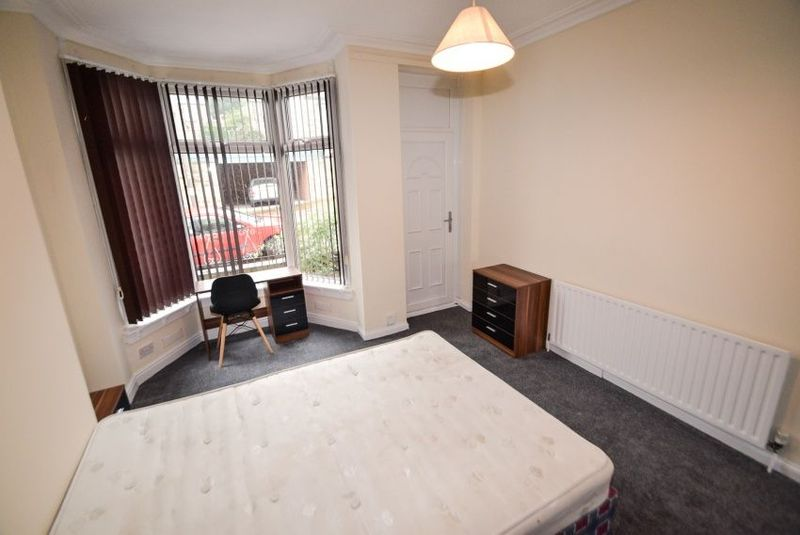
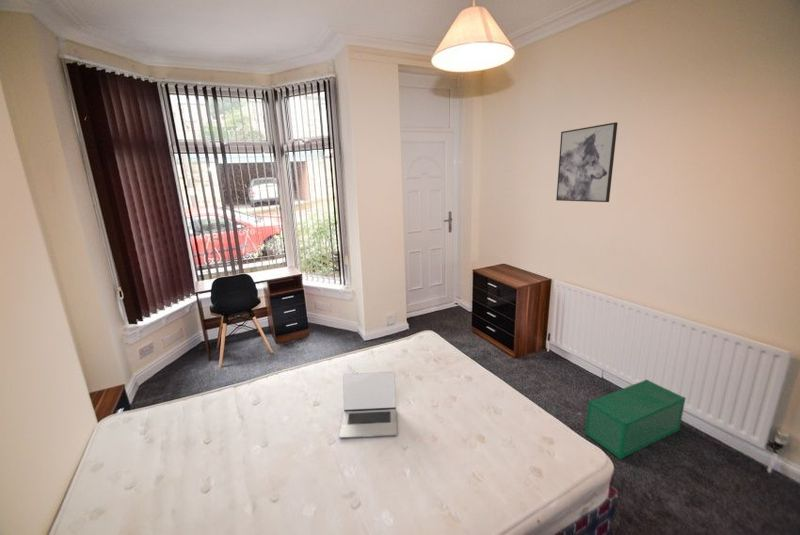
+ wall art (584, 165)
+ laptop (368, 403)
+ storage bin (634, 416)
